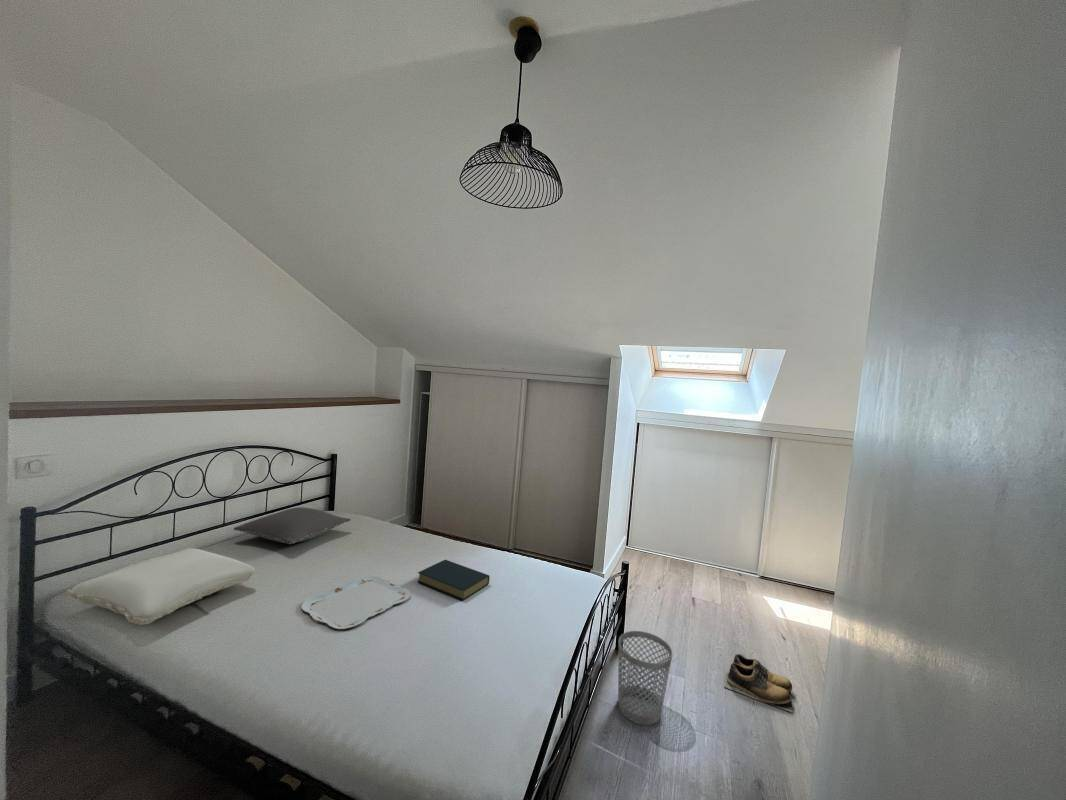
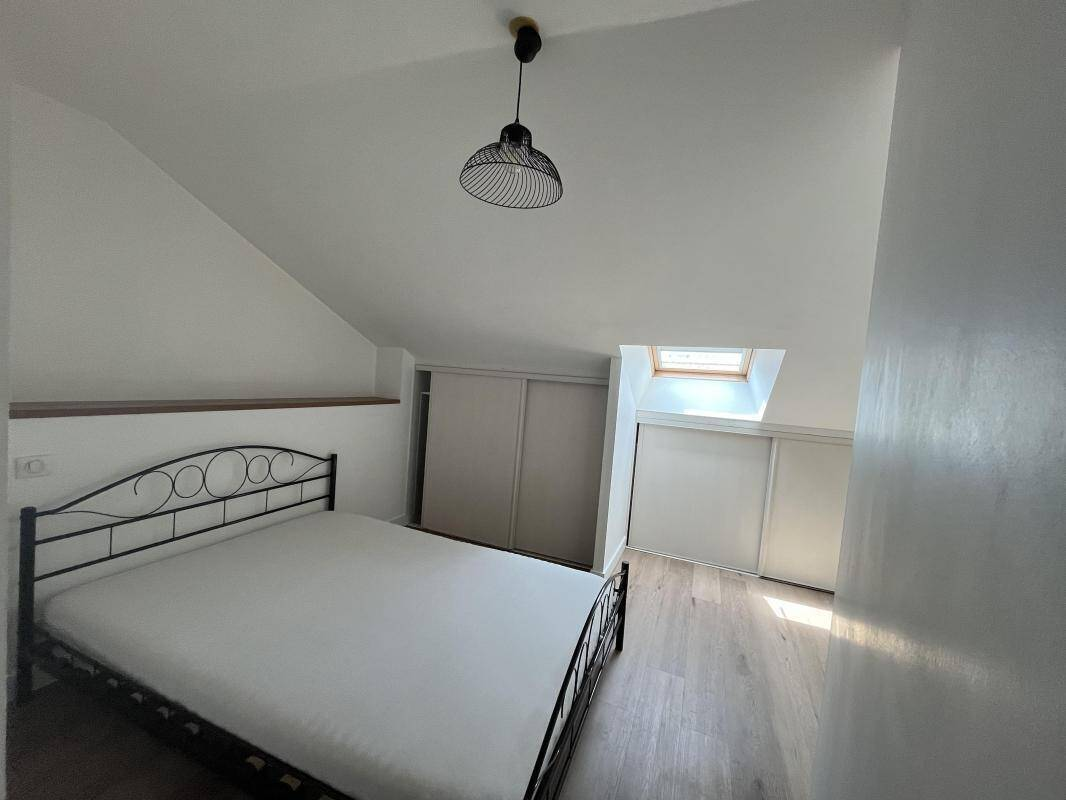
- hardback book (453, 578)
- shoes (758, 676)
- wastebasket (642, 677)
- pillow (295, 524)
- pillow (169, 581)
- serving tray (355, 587)
